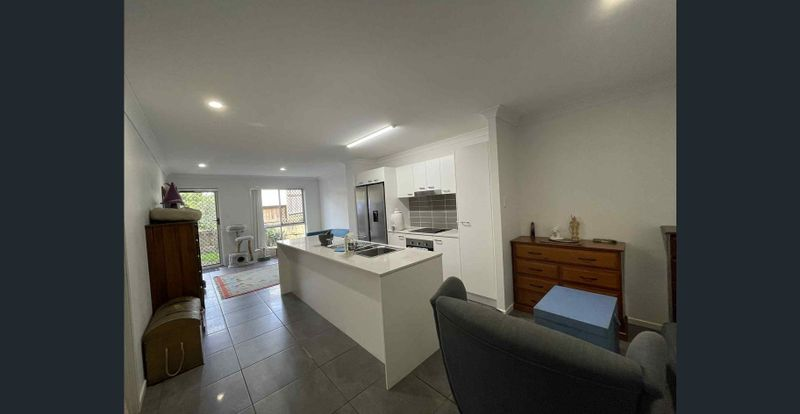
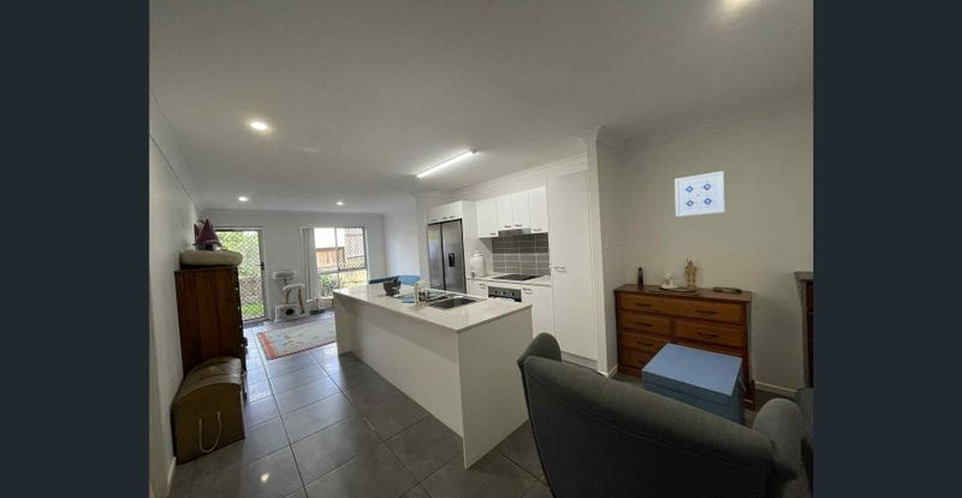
+ wall art (699, 195)
